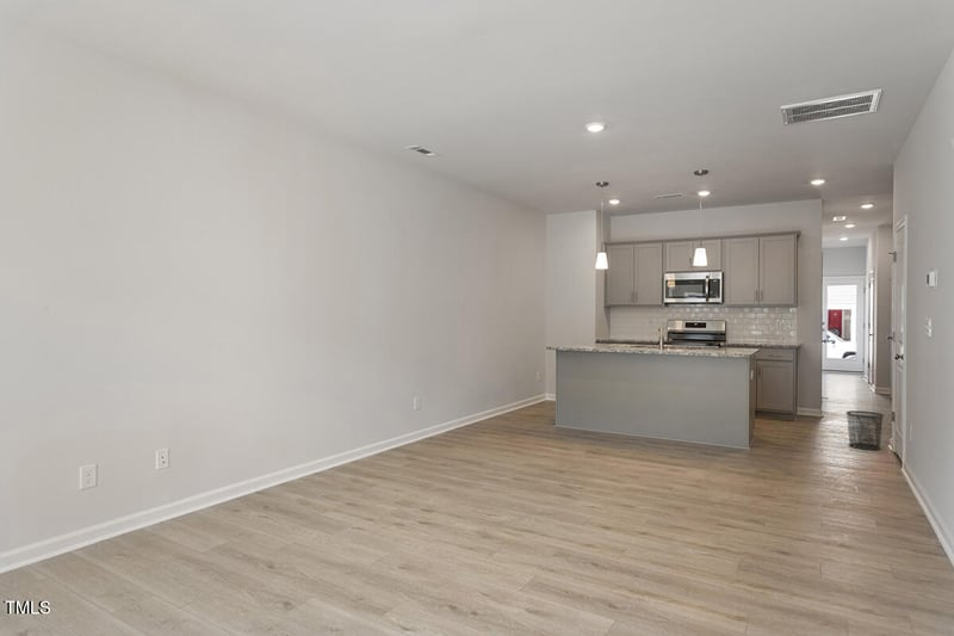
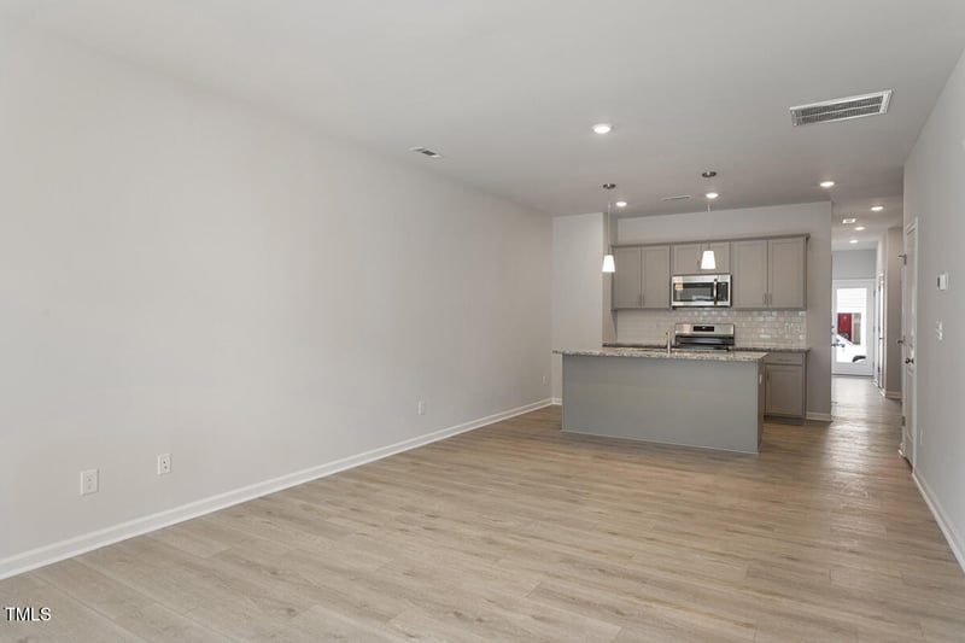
- waste bin (863, 430)
